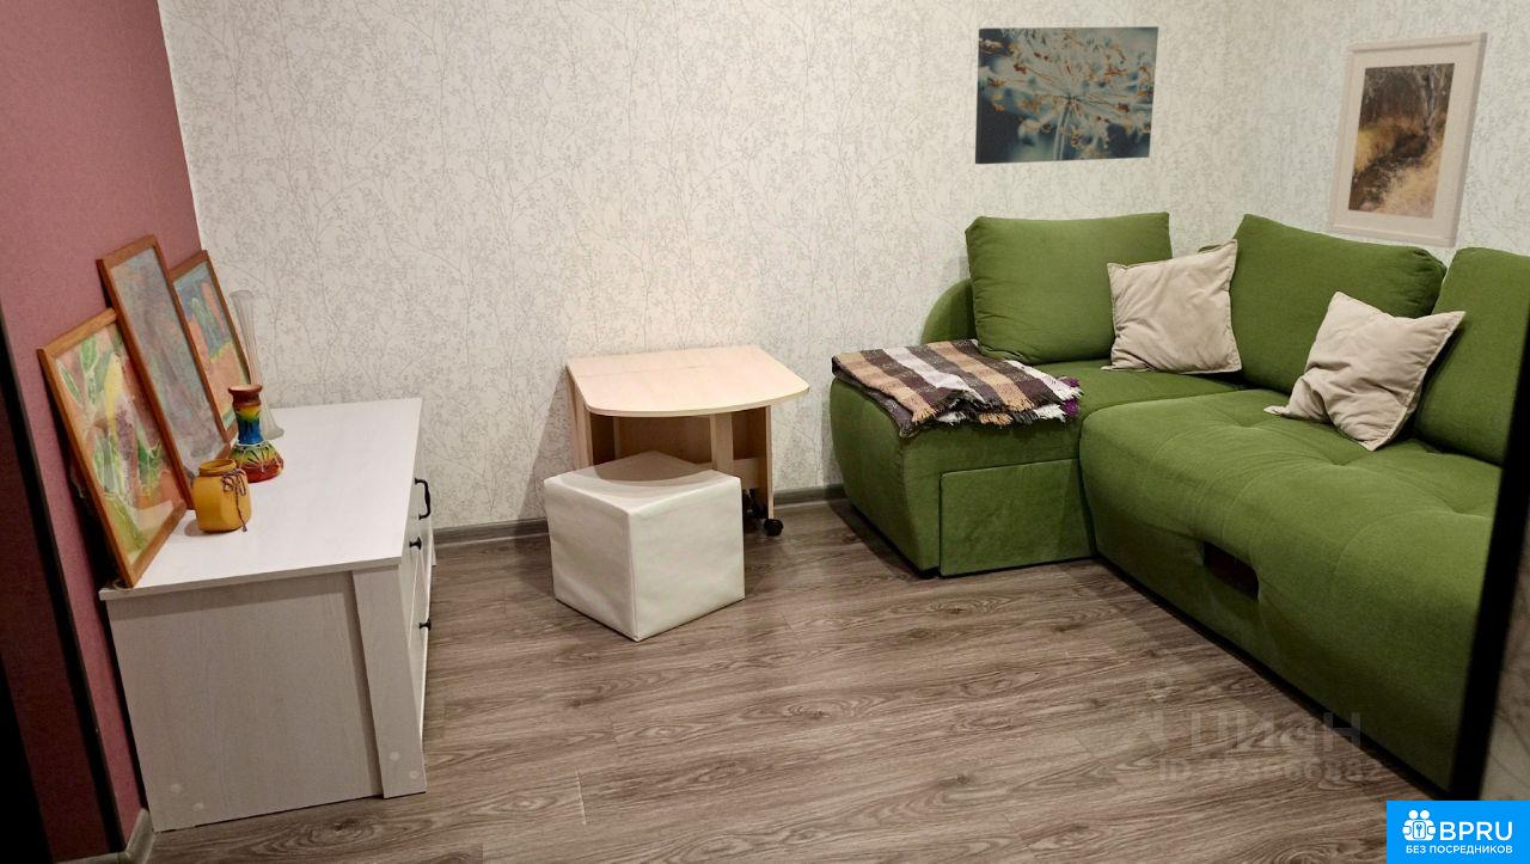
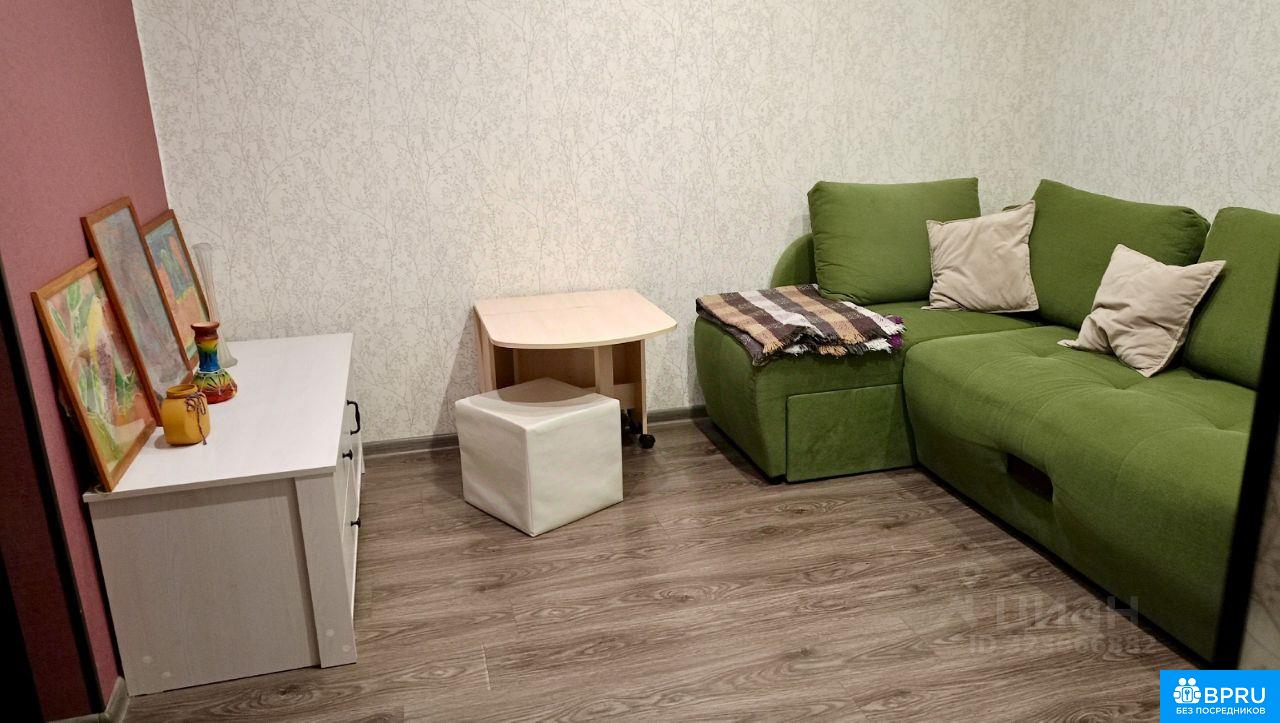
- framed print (1399, 141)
- wall art (1066, 94)
